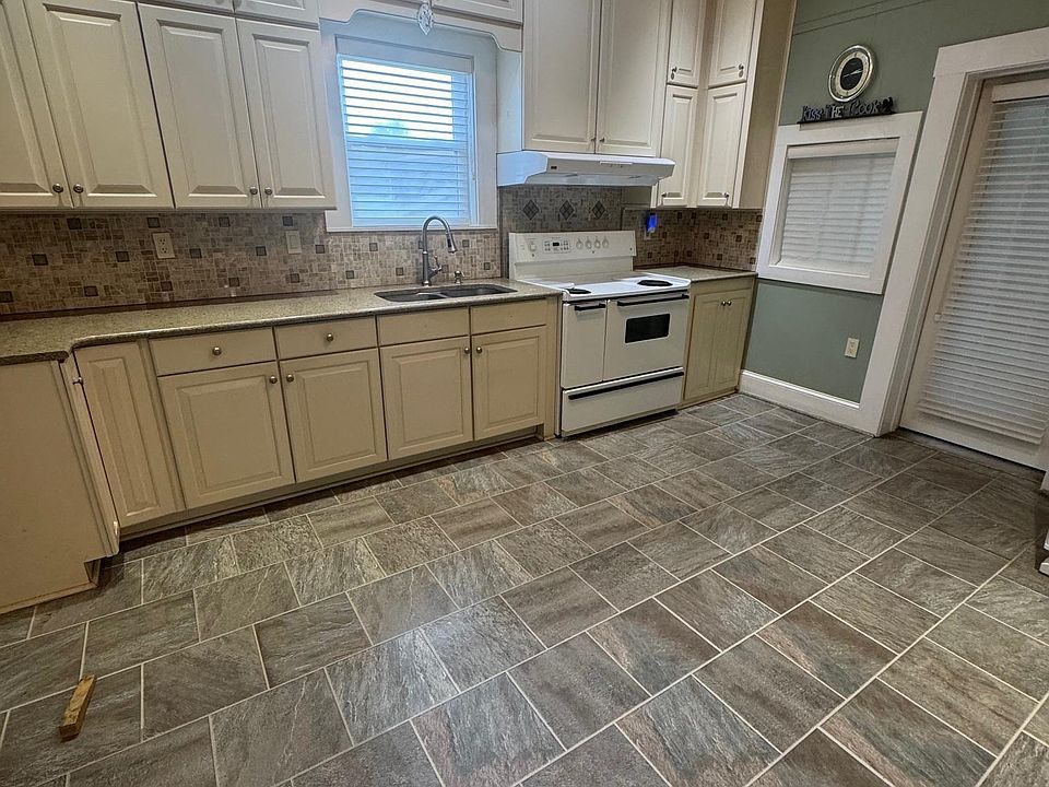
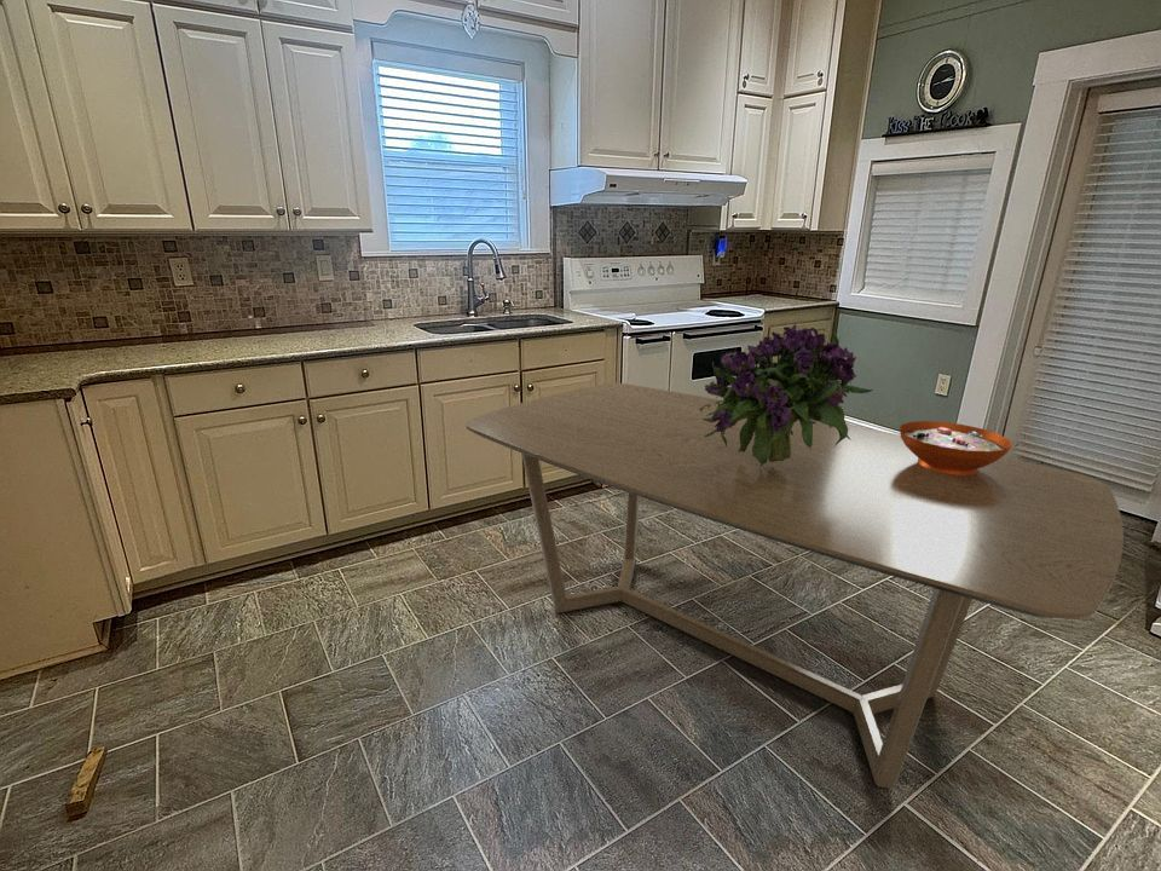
+ bouquet (782, 397)
+ decorative bowl (951, 449)
+ dining table (739, 529)
